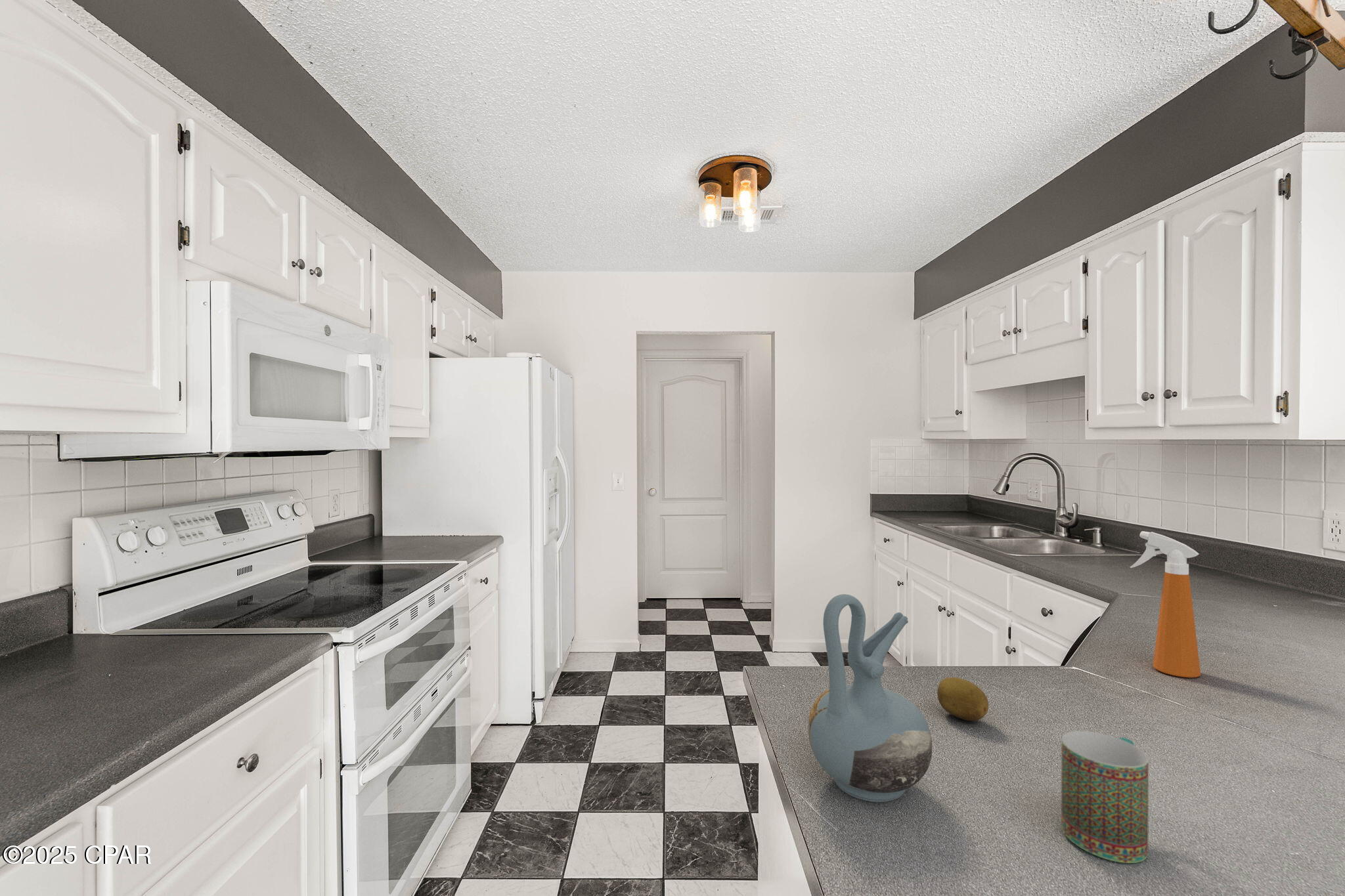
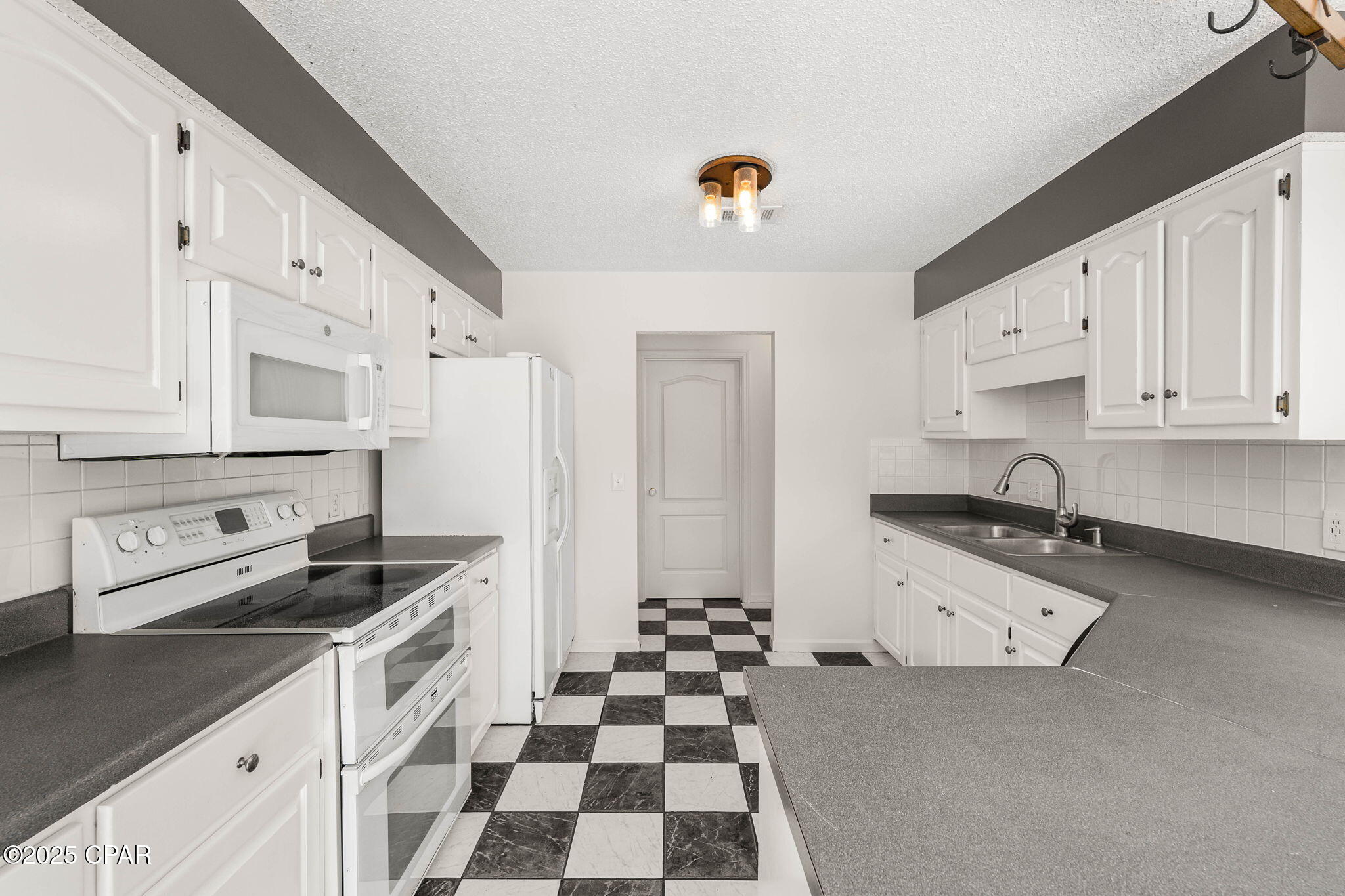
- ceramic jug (868, 687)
- spray bottle (1164, 601)
- fruit (961, 698)
- mug (1109, 788)
